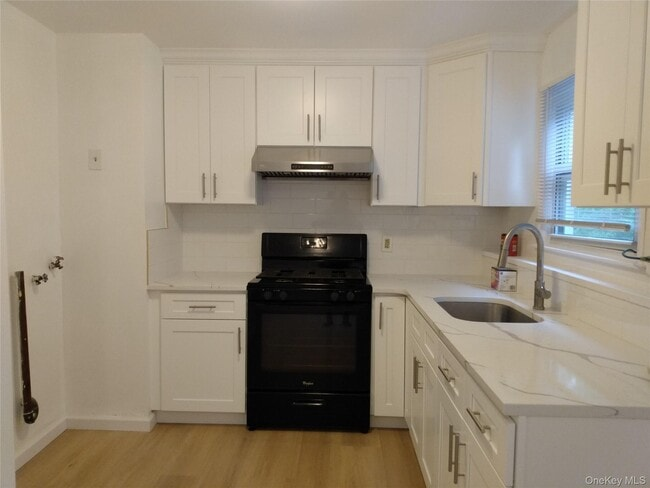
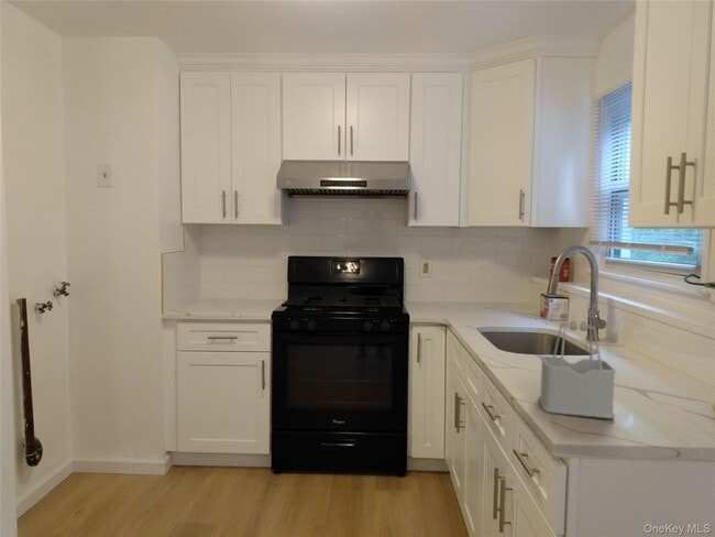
+ utensil holder (580, 360)
